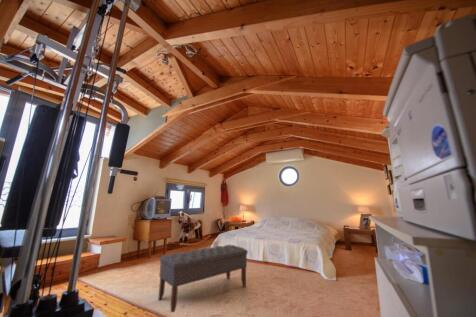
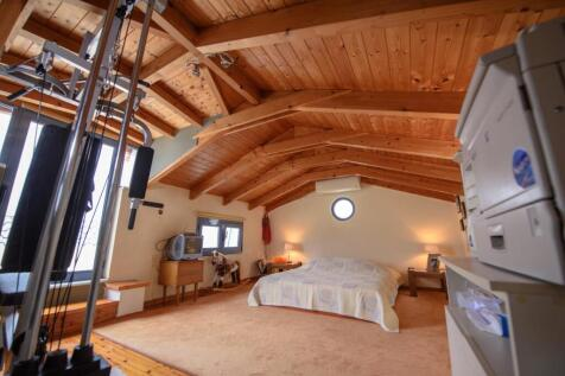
- bench (206, 271)
